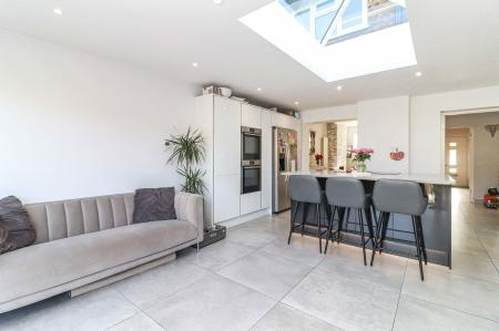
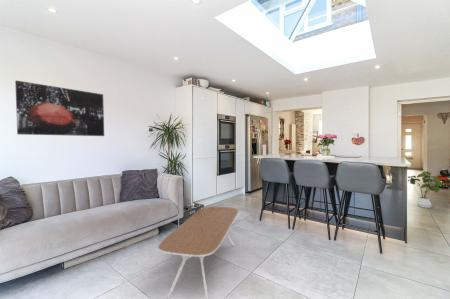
+ house plant (428, 190)
+ coffee table (207, 245)
+ wall art (65, 111)
